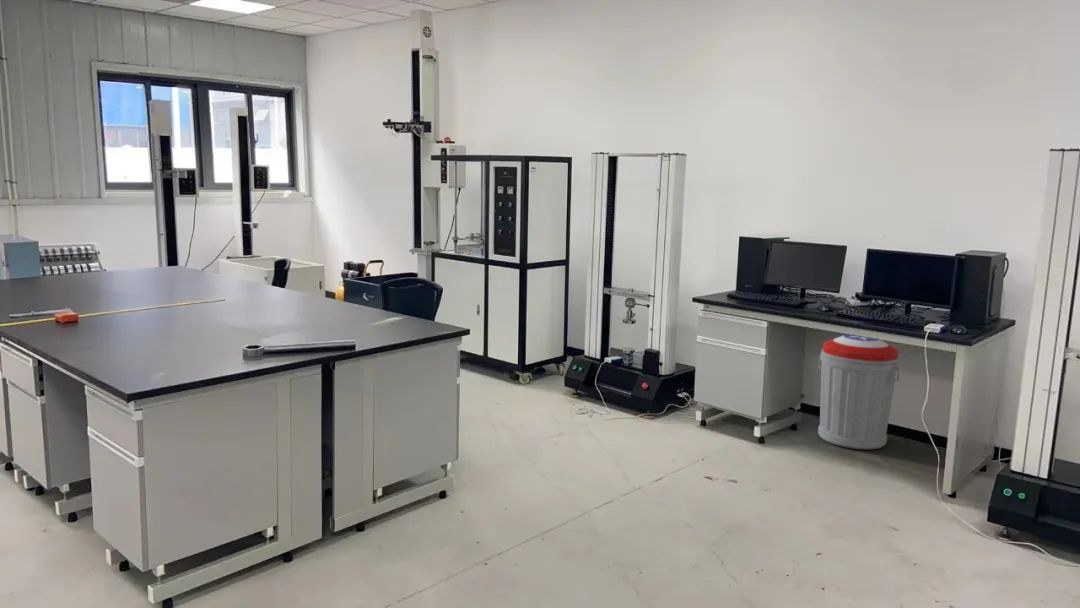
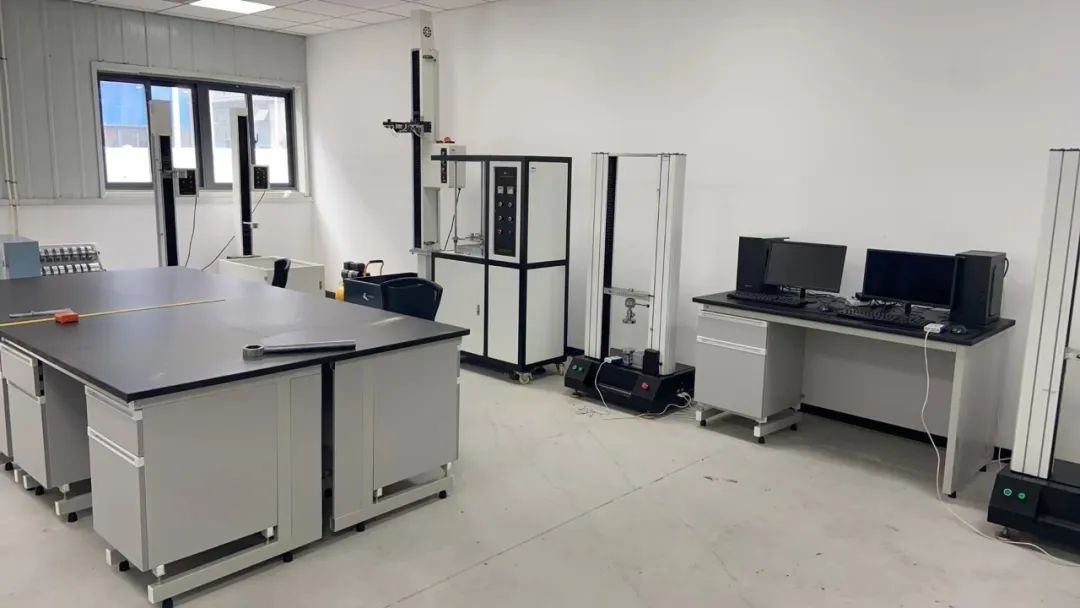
- trash can (856, 388)
